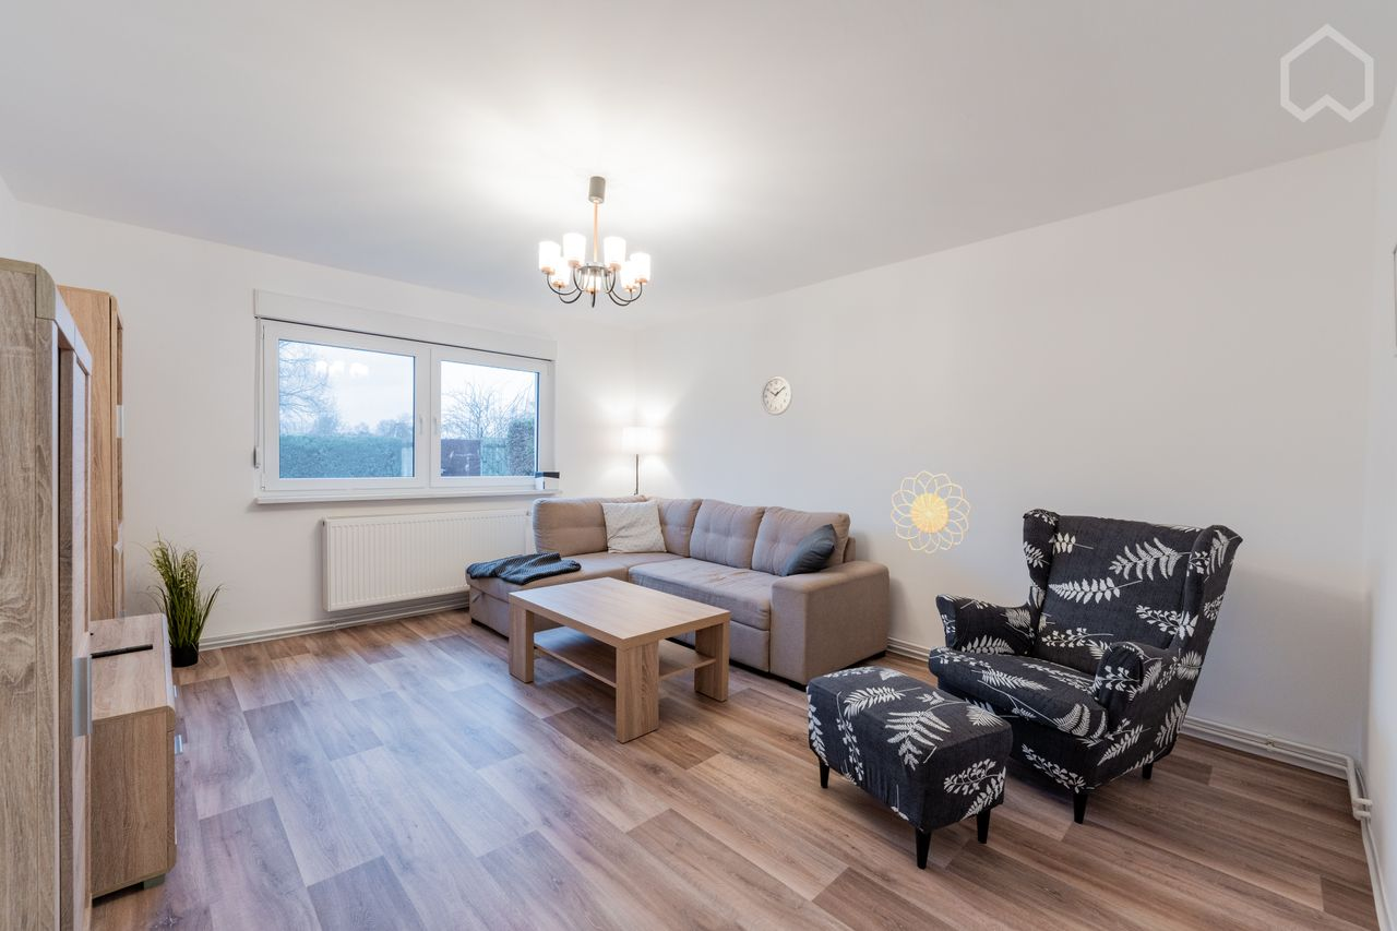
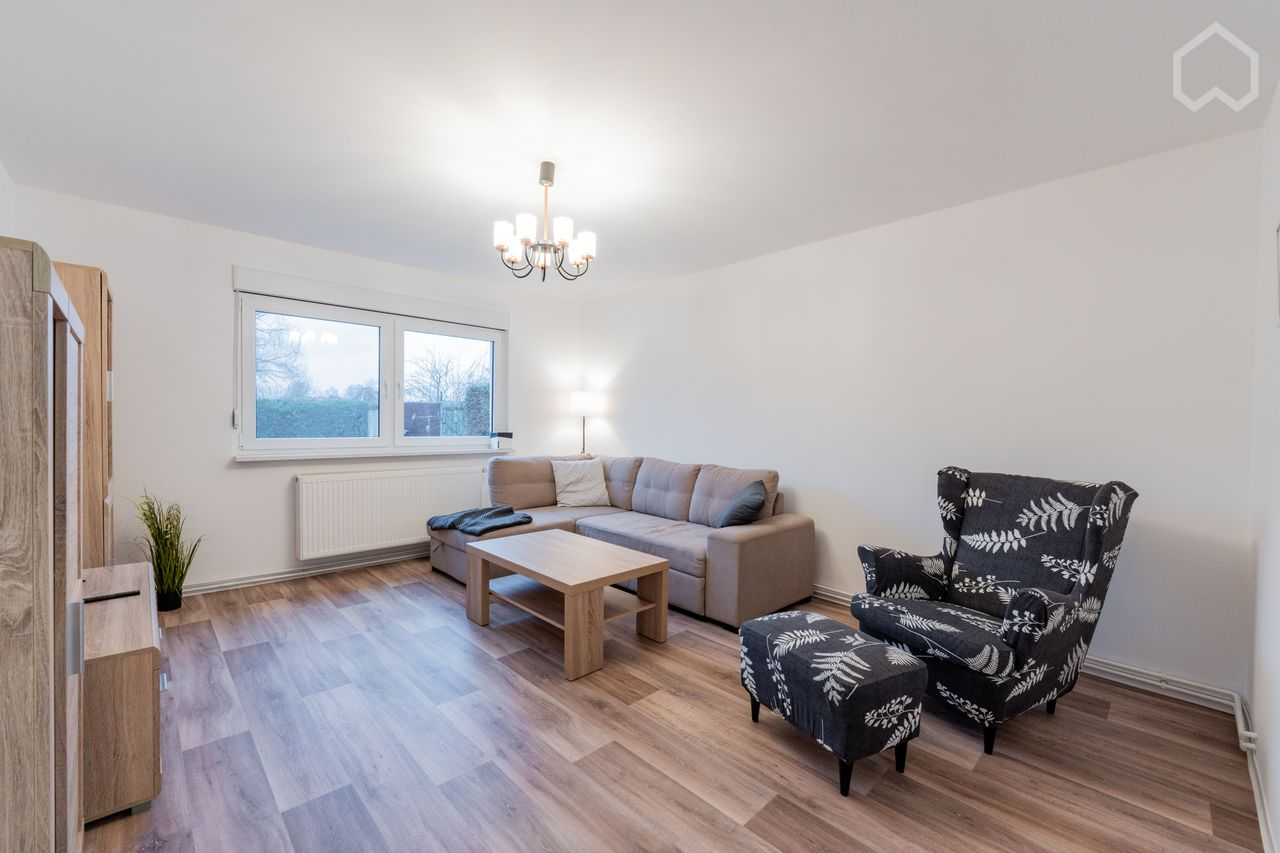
- wall clock (775, 395)
- decorative wall piece (929, 512)
